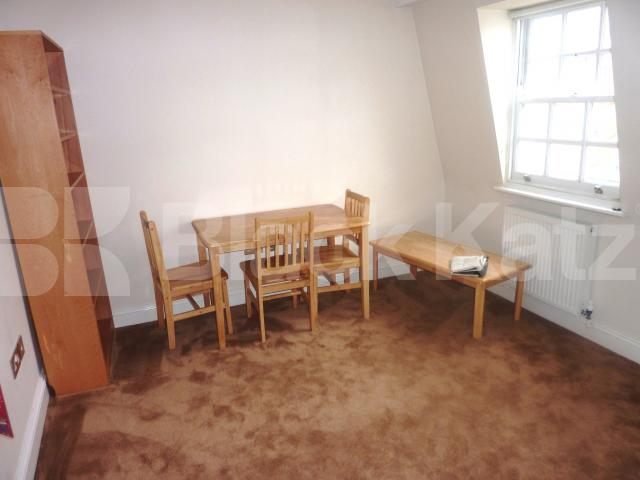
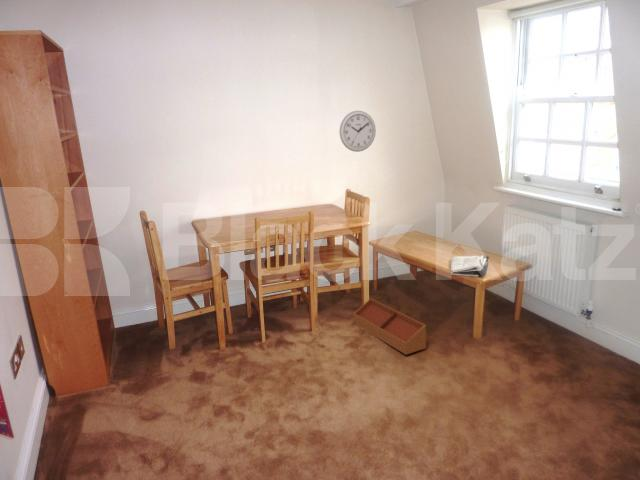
+ storage bin (387, 324)
+ wall clock (358, 131)
